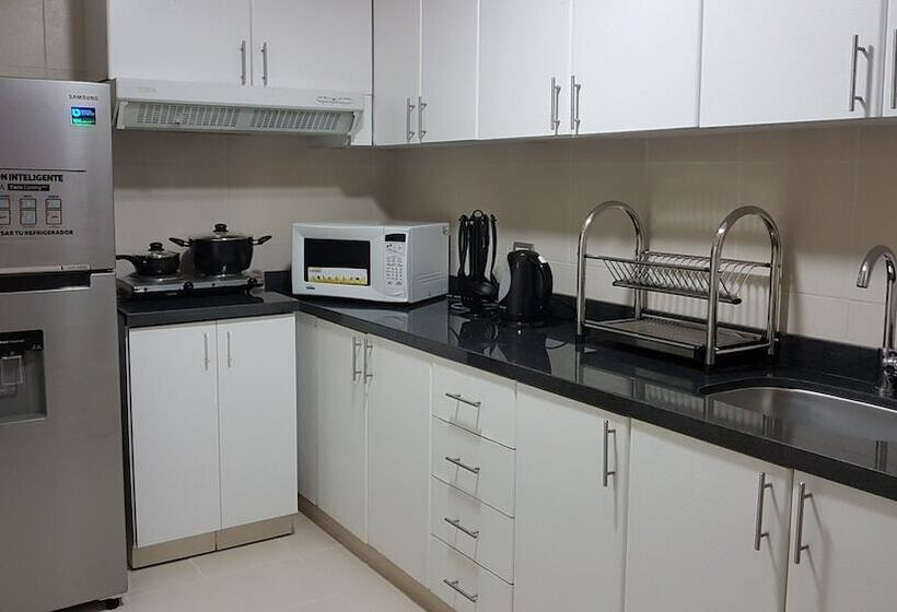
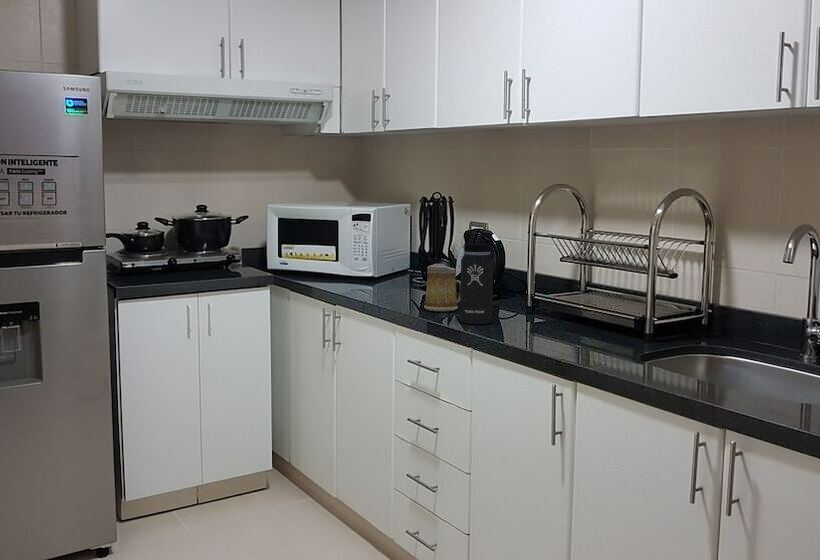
+ thermos bottle (480, 275)
+ mug (443, 286)
